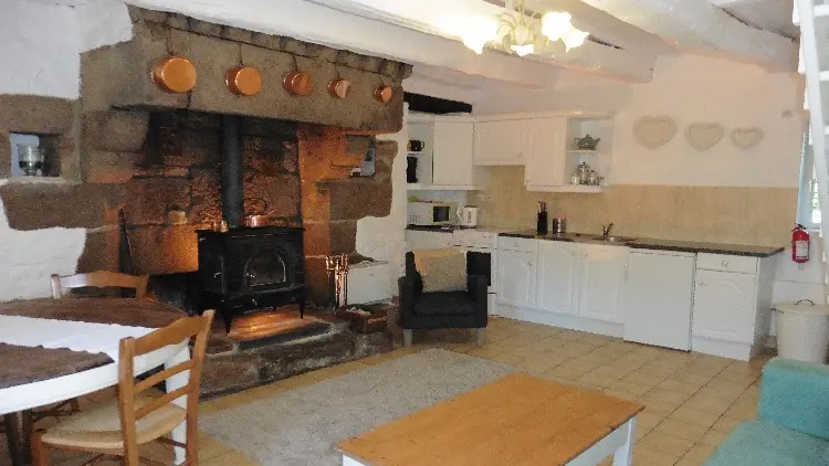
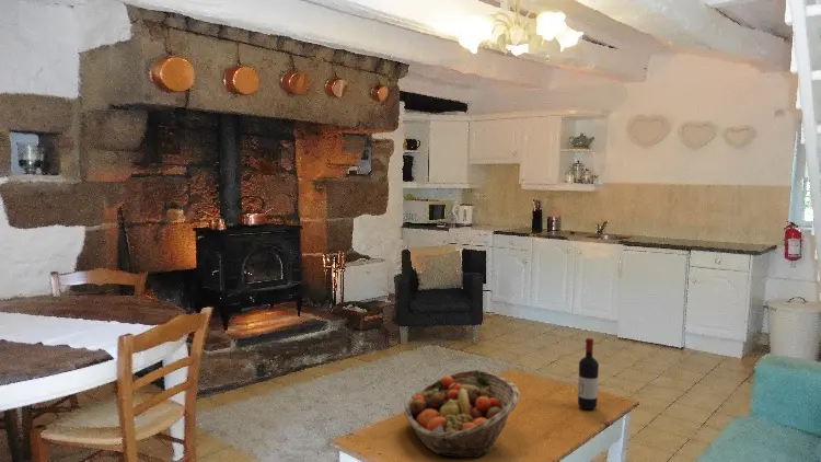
+ fruit basket (460, 411)
+ wine bottle (588, 373)
